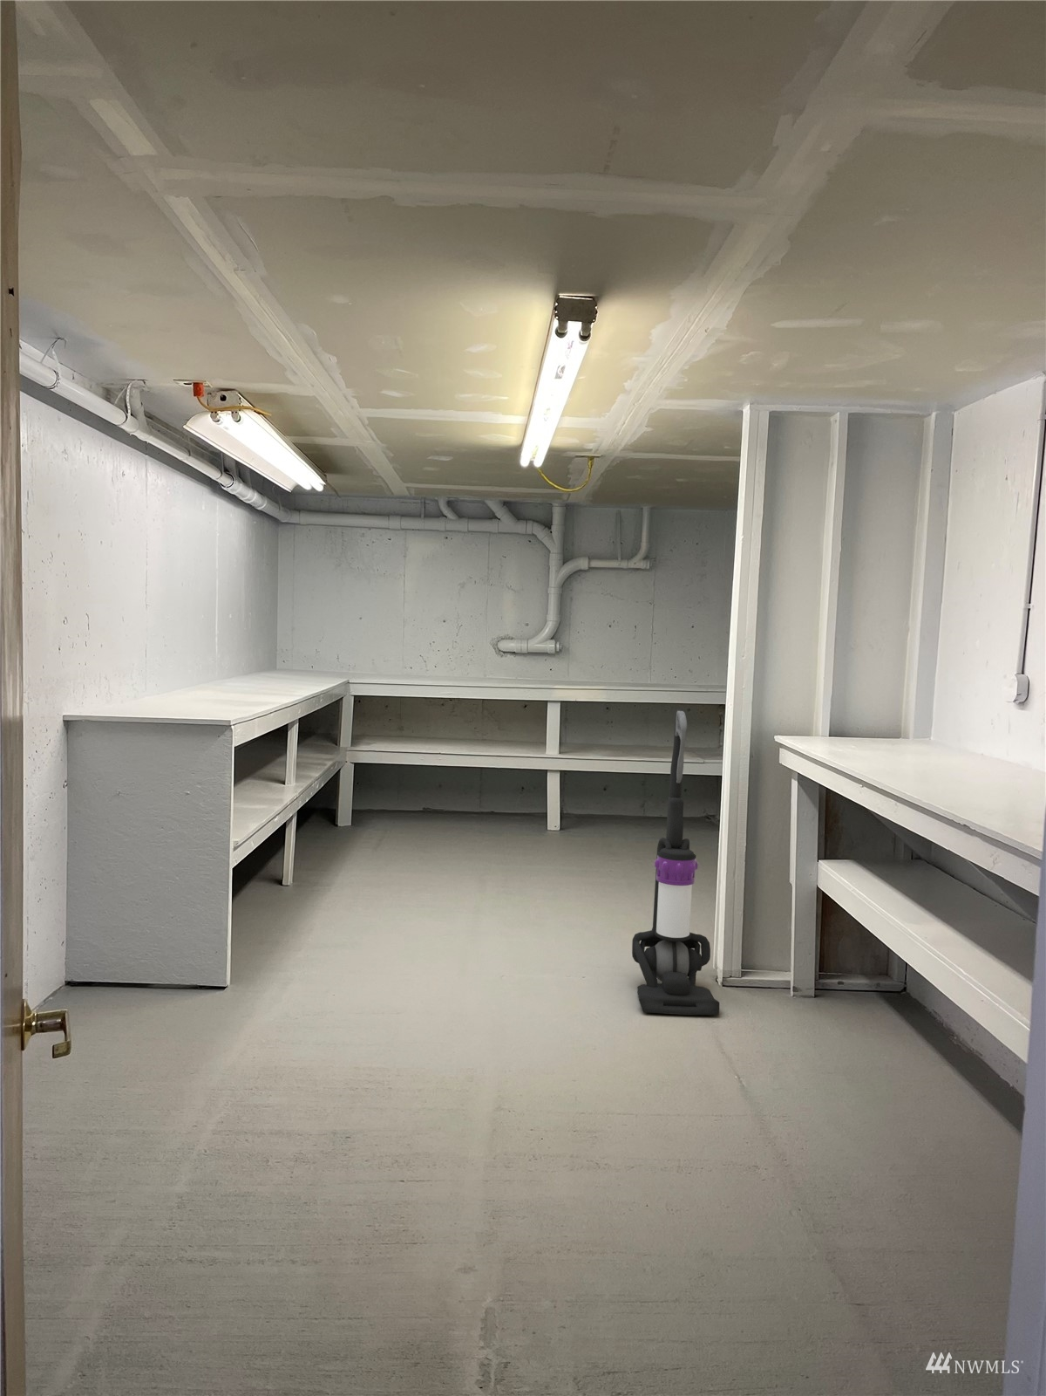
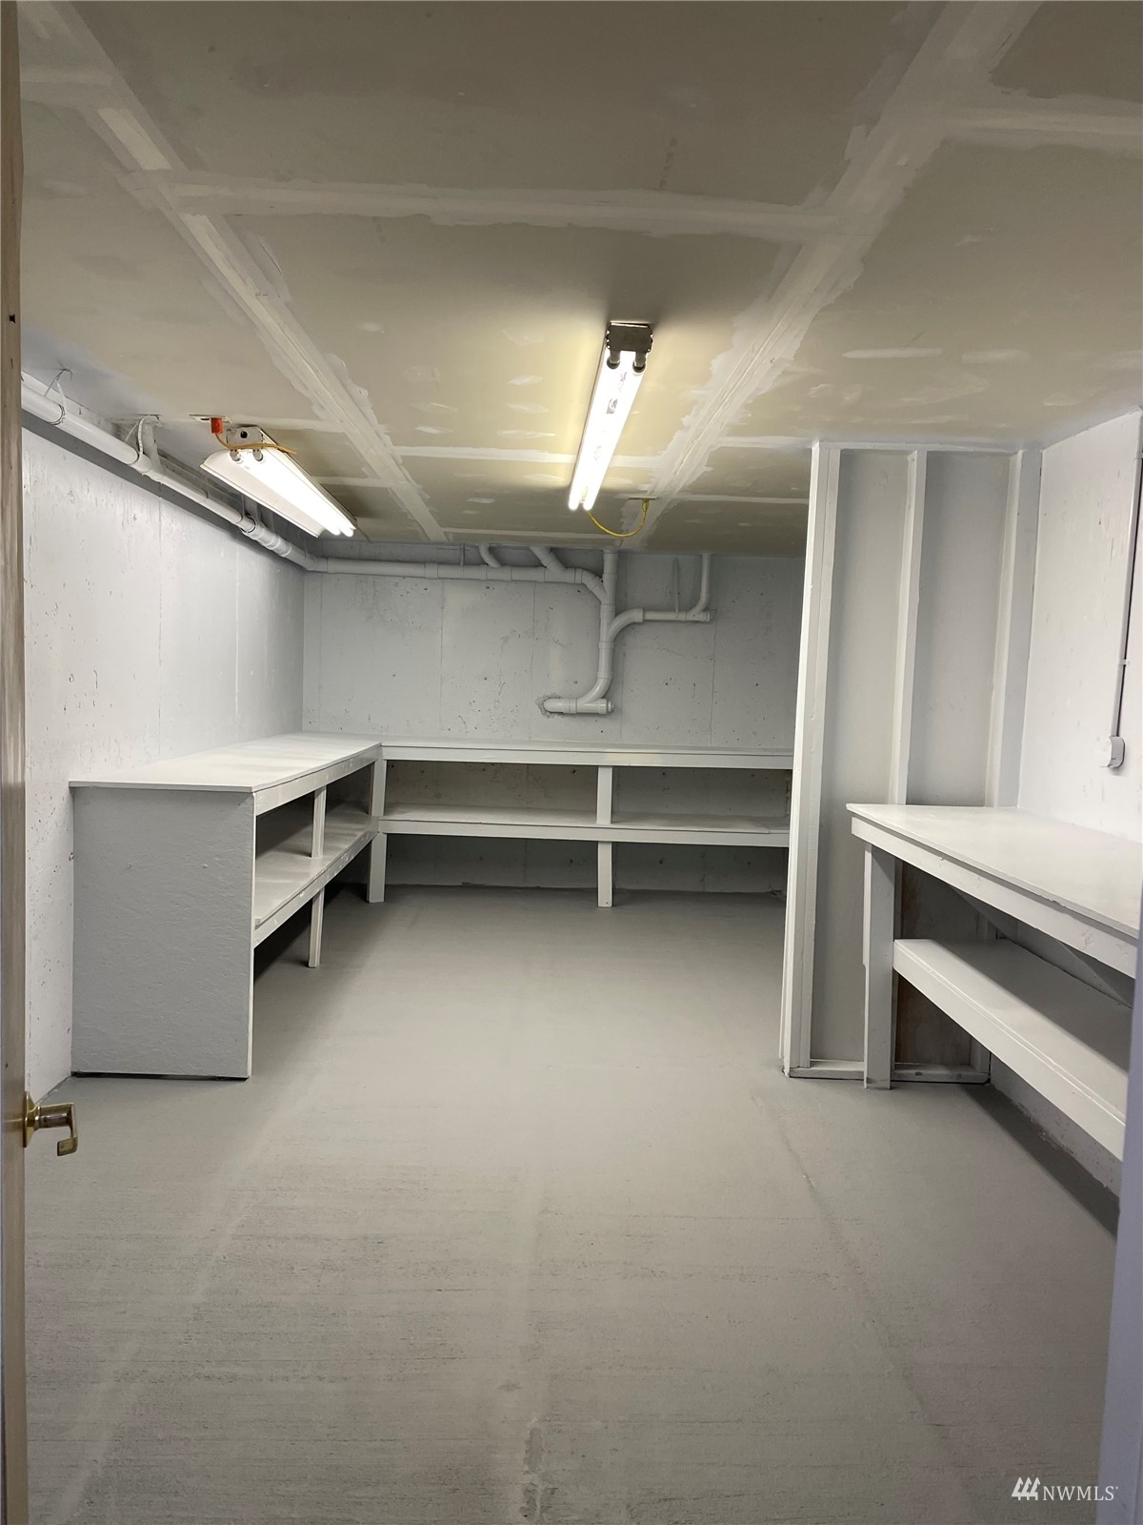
- vacuum cleaner (678, 854)
